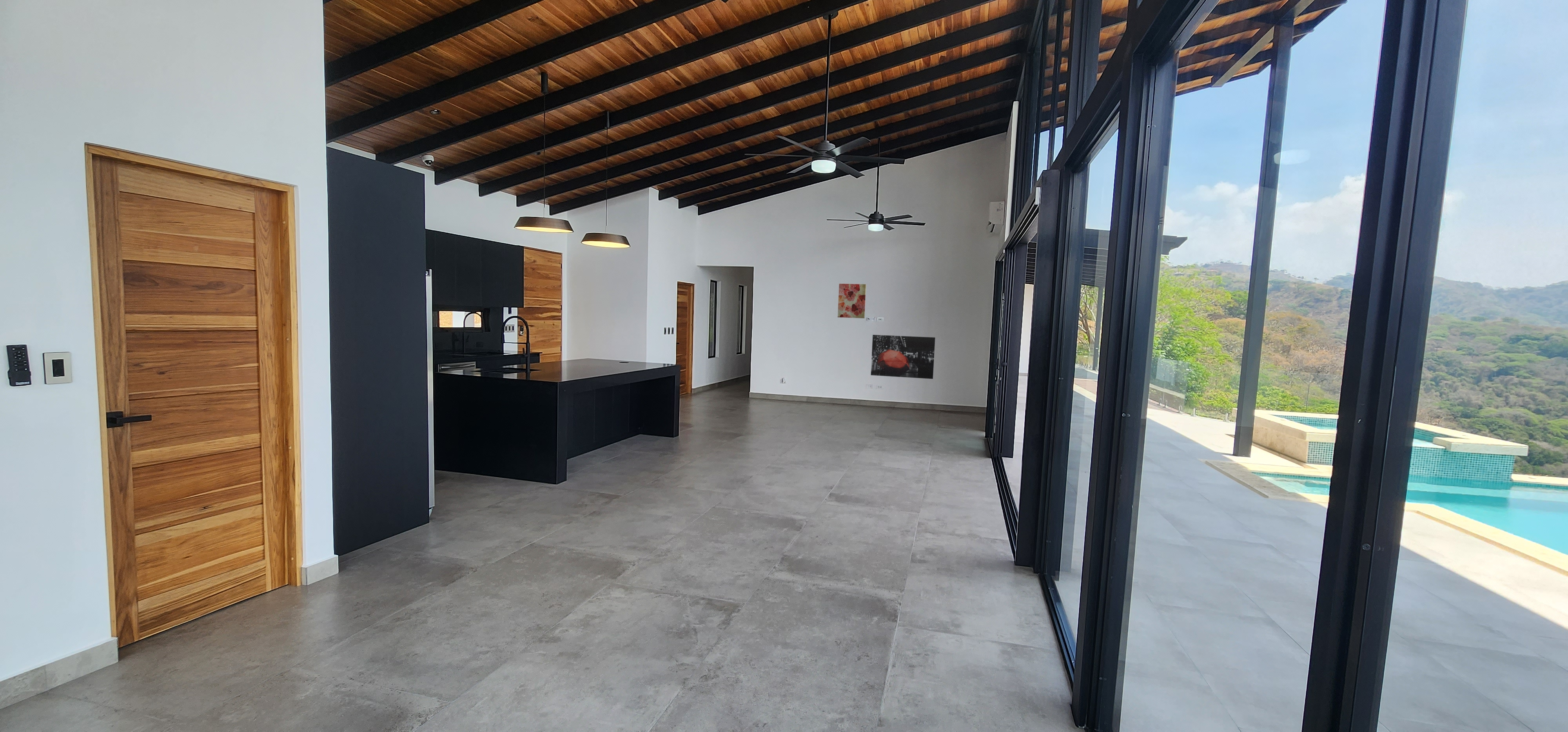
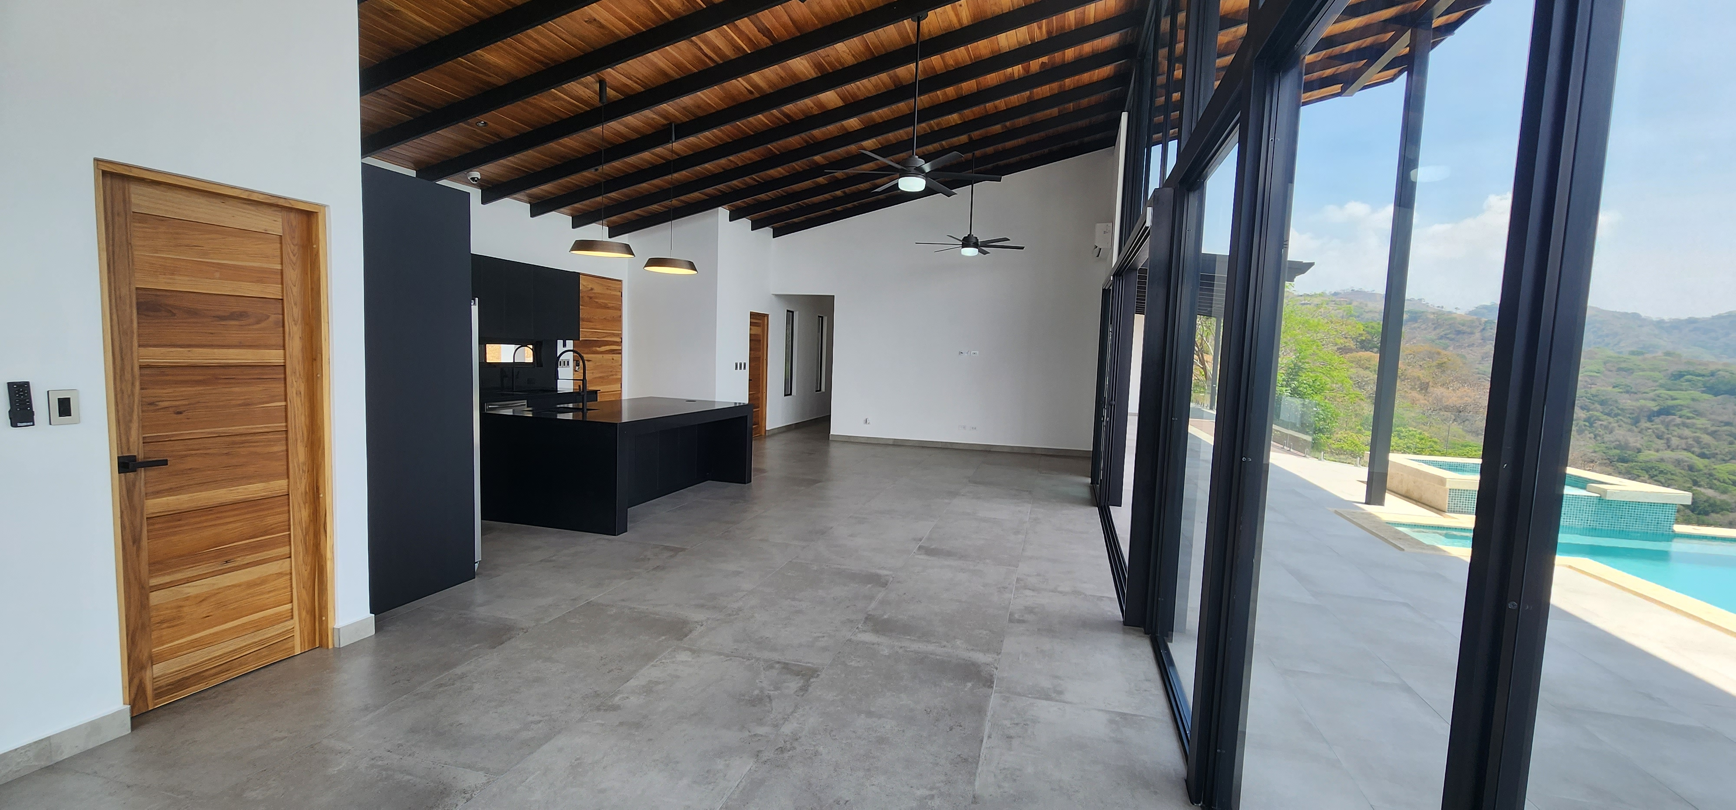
- wall art (902, 356)
- wall art (851, 301)
